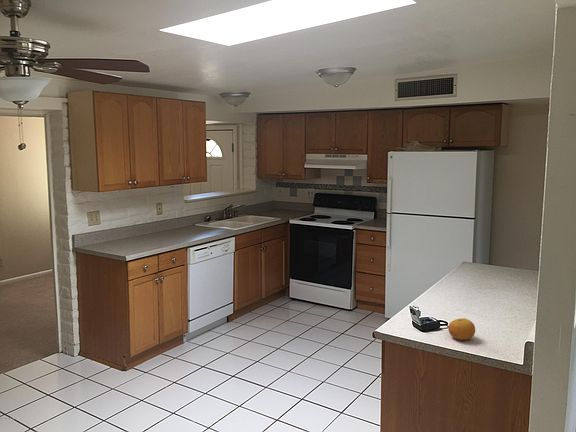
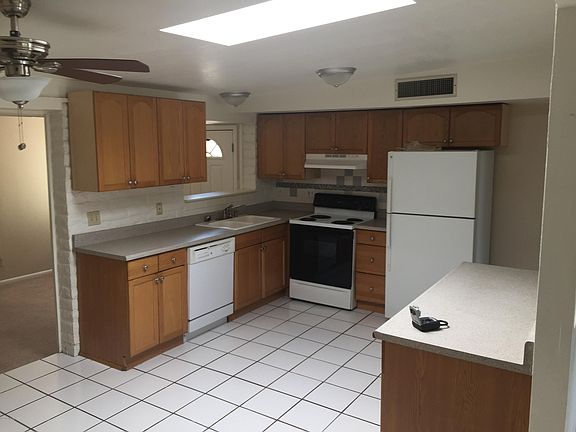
- fruit (461, 328)
